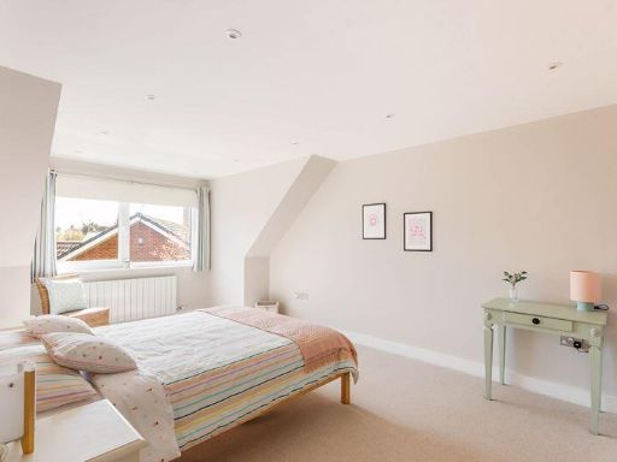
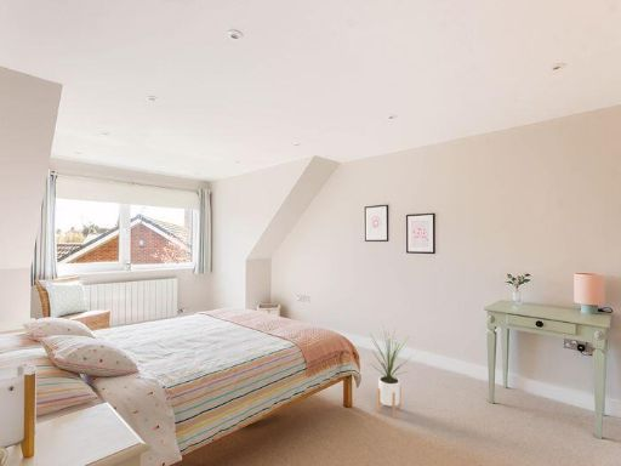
+ house plant (388, 370)
